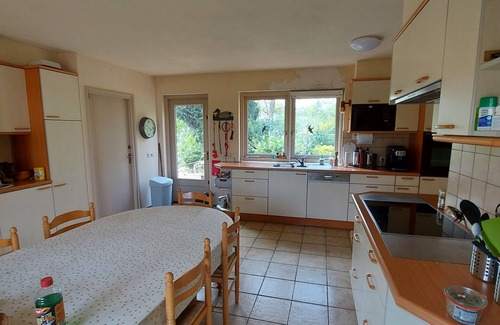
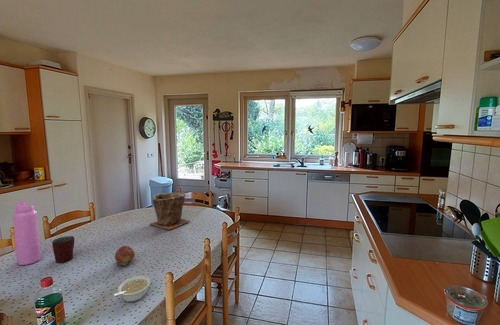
+ water bottle (26, 231)
+ mug (65, 248)
+ legume (134, 289)
+ fruit (125, 254)
+ plant pot (170, 208)
